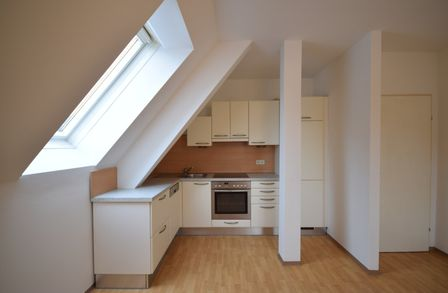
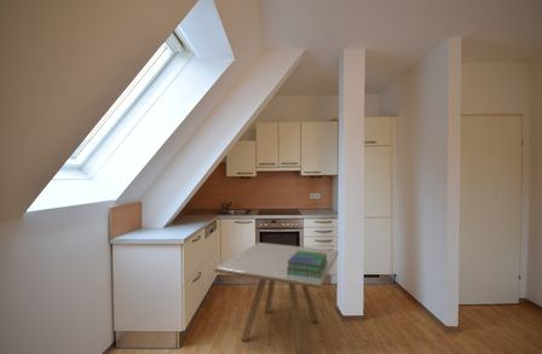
+ dining table (289, 291)
+ stack of books (307, 262)
